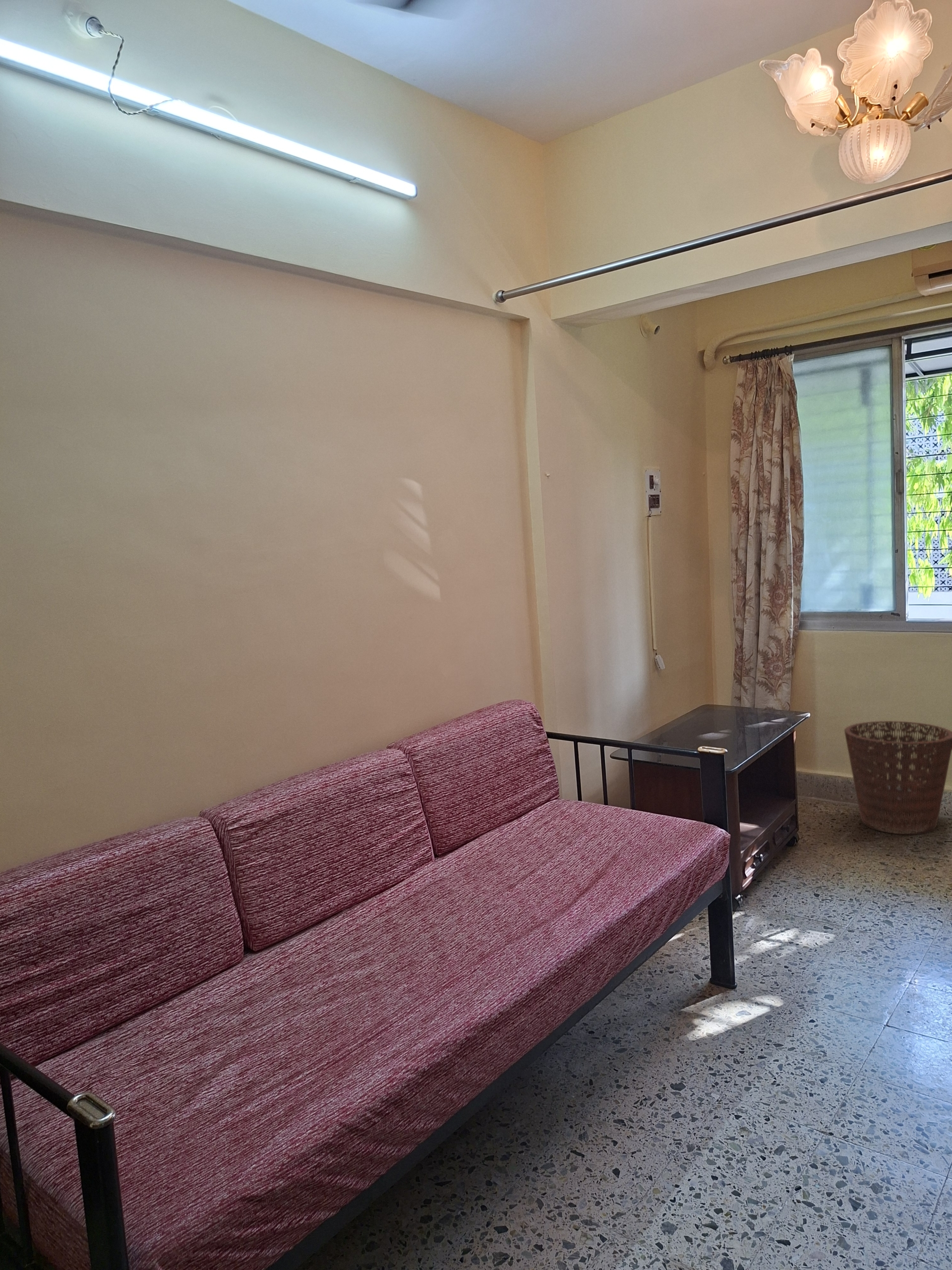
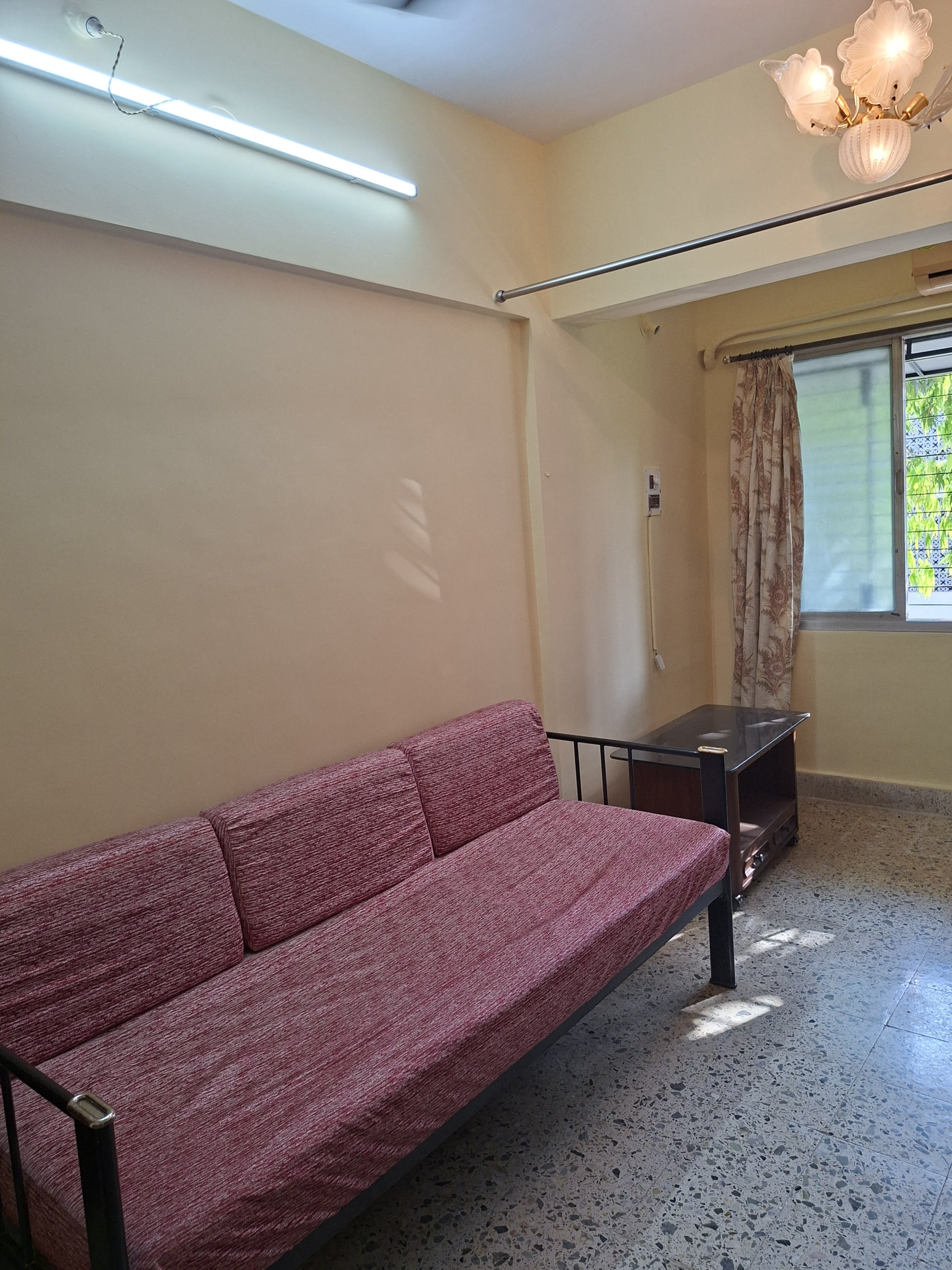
- basket (897, 777)
